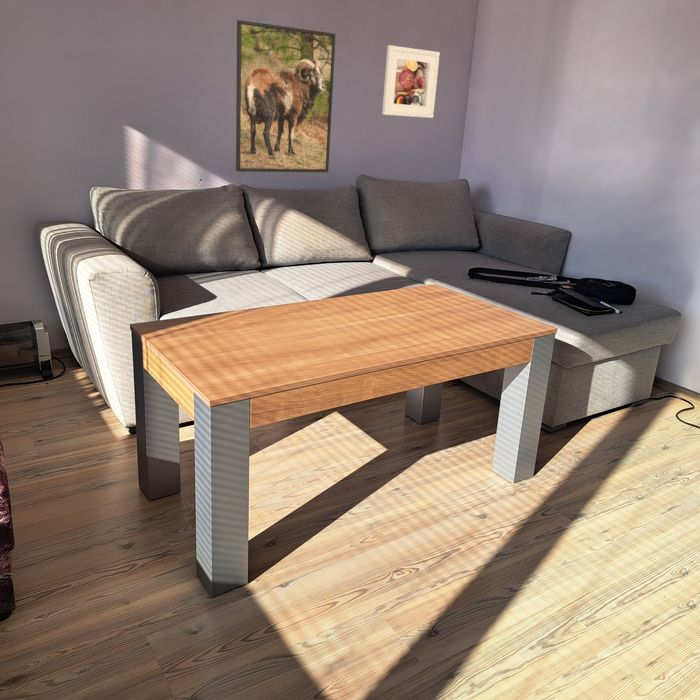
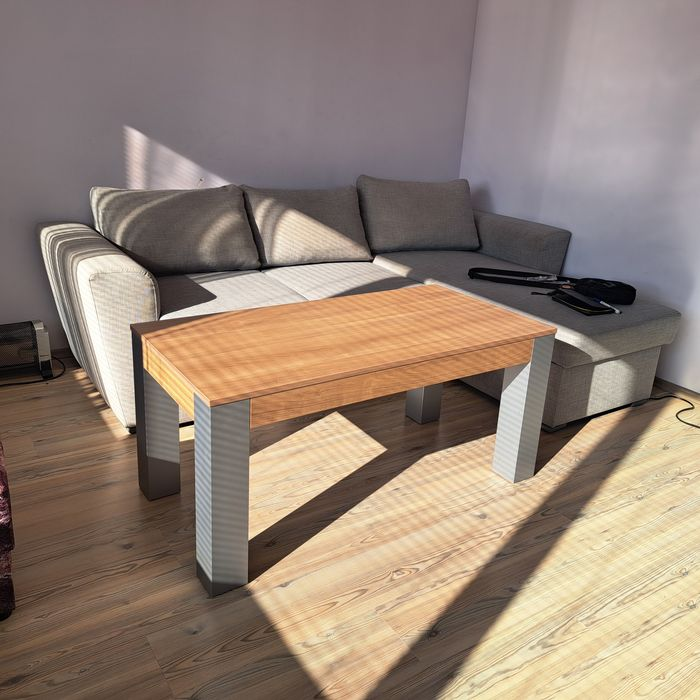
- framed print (286, 102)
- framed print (411, 83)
